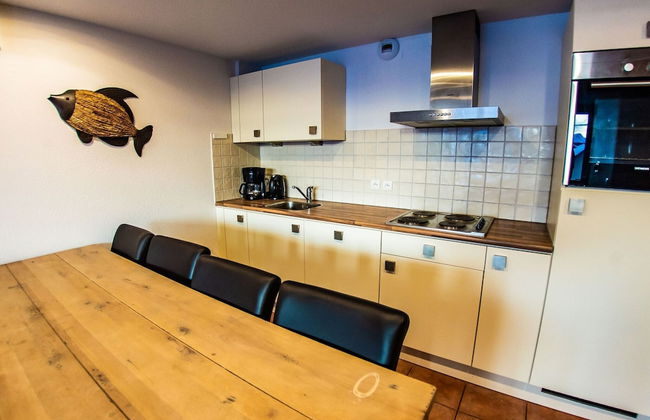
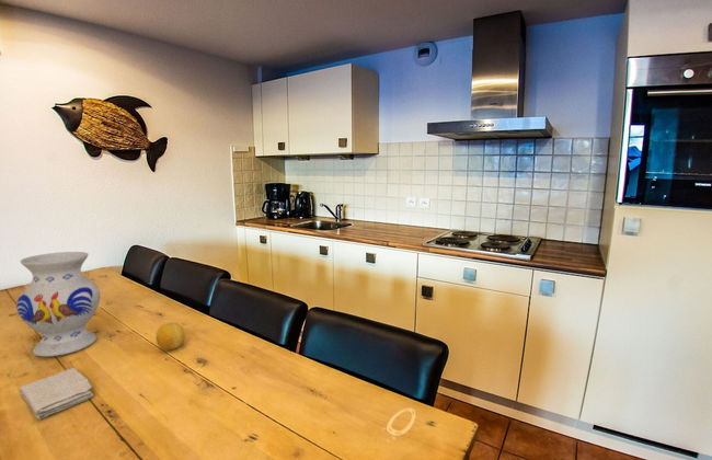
+ washcloth (56, 390)
+ vase (60, 302)
+ fruit (170, 335)
